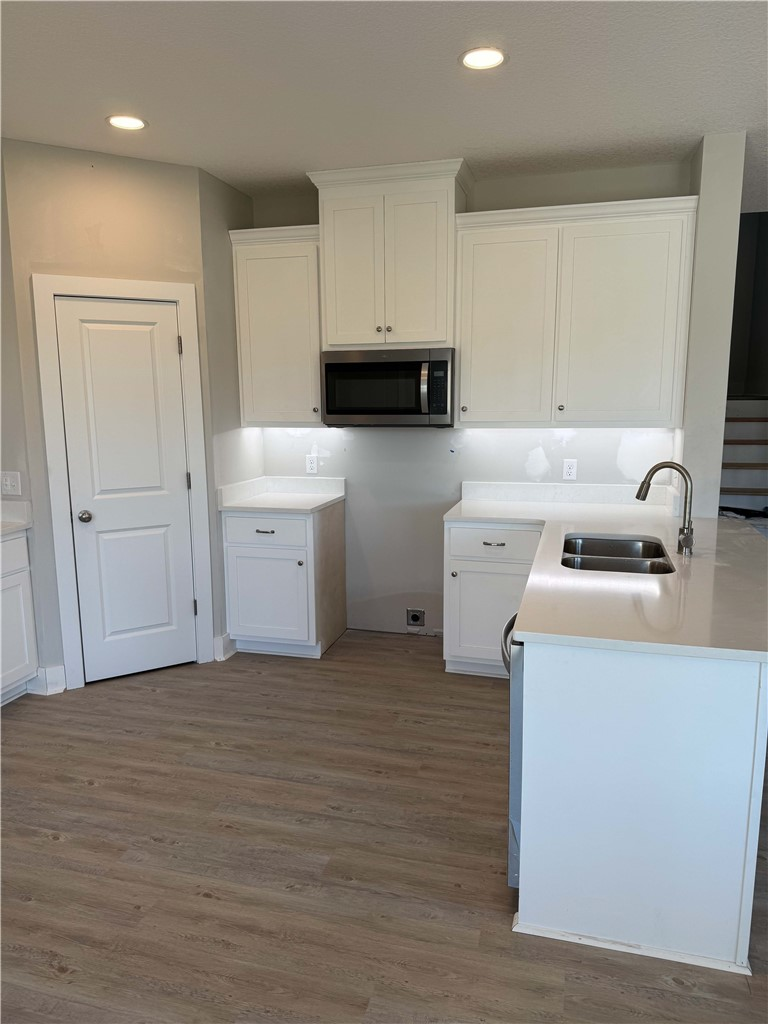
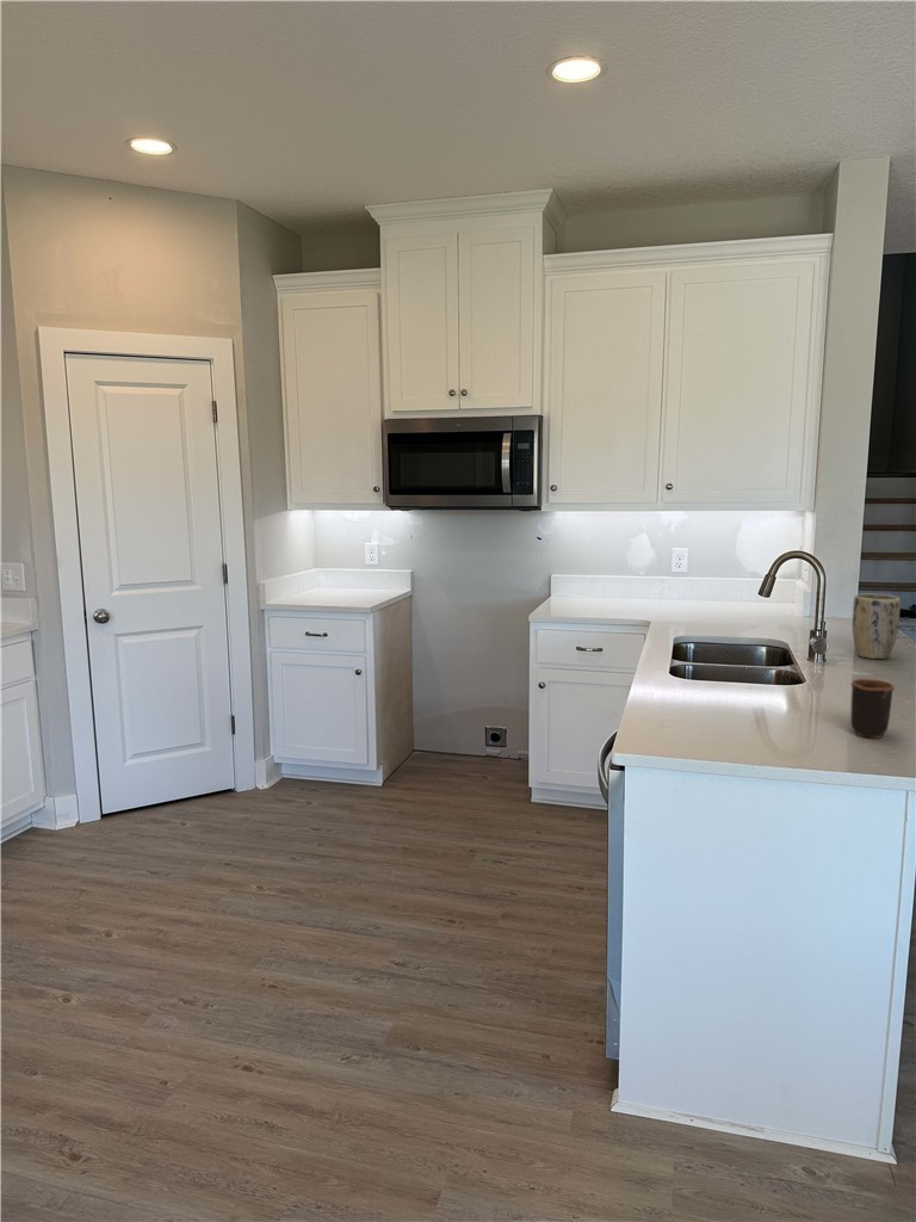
+ mug (873, 706)
+ plant pot (874, 625)
